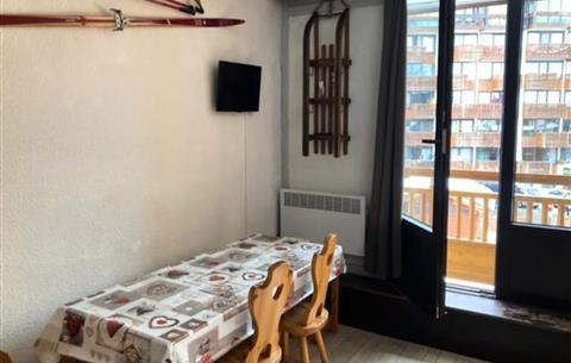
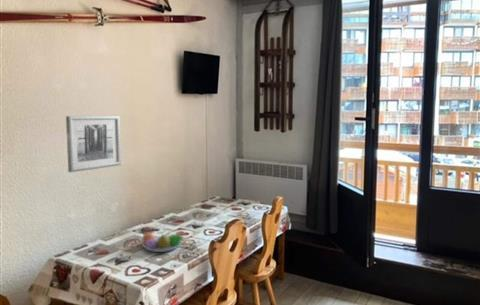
+ fruit bowl (163, 238)
+ wall art (95, 142)
